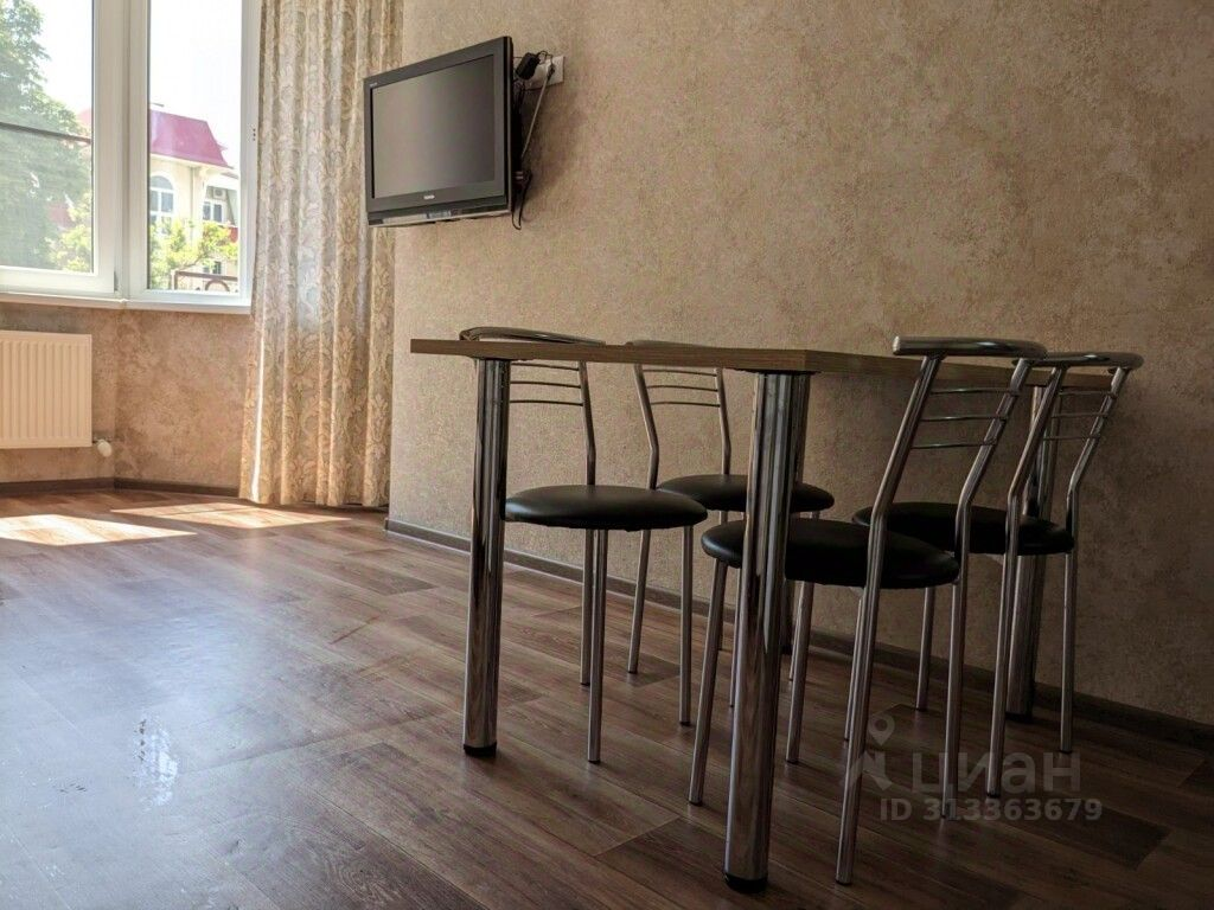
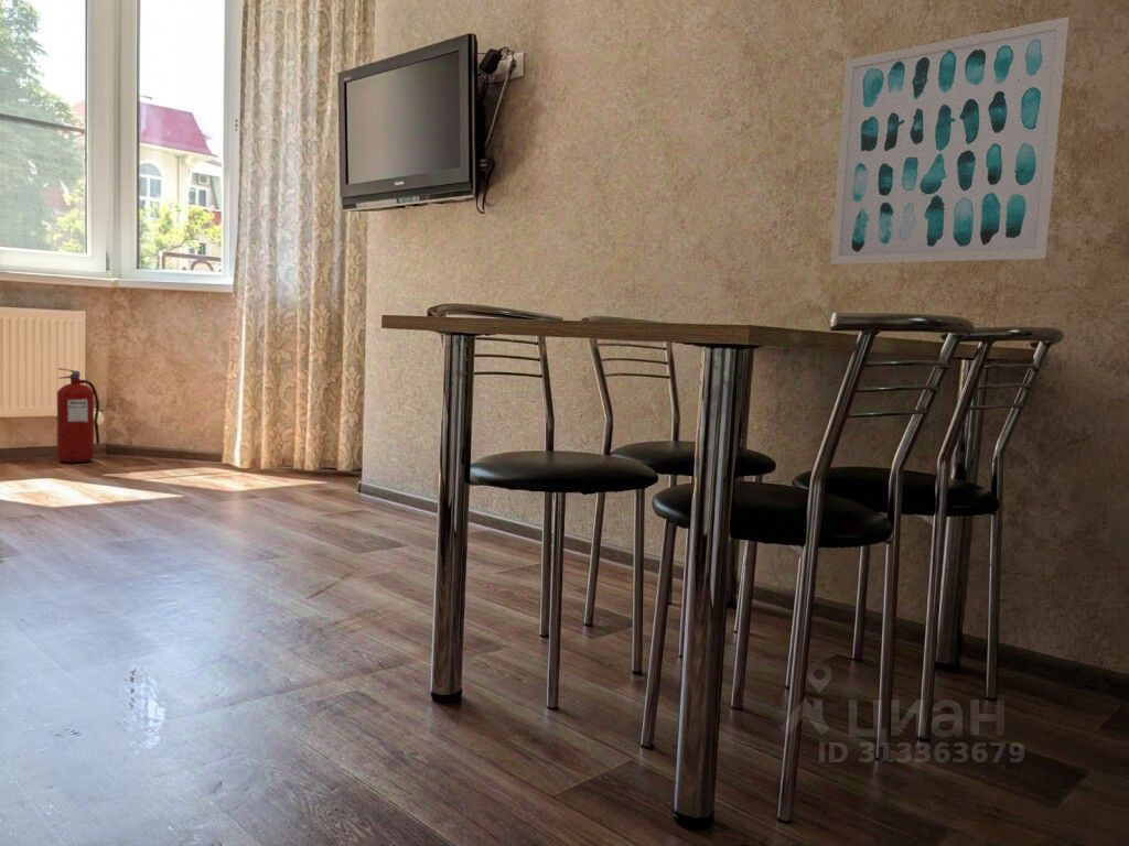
+ wall art (938, 152)
+ fire extinguisher (78, 414)
